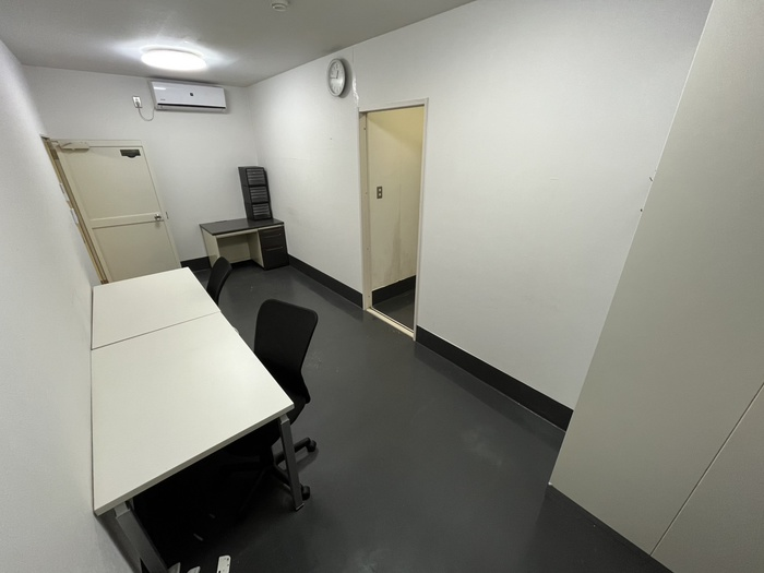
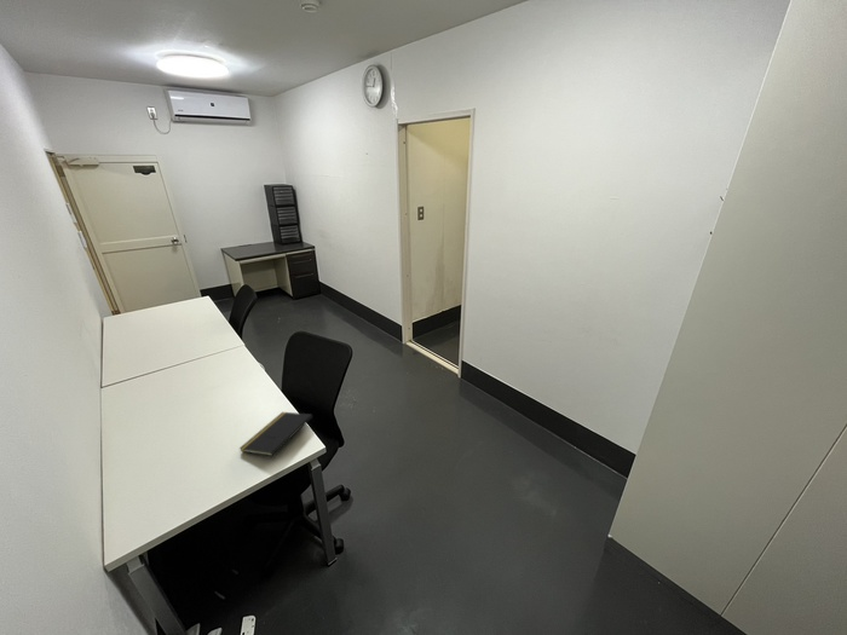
+ notepad (277, 432)
